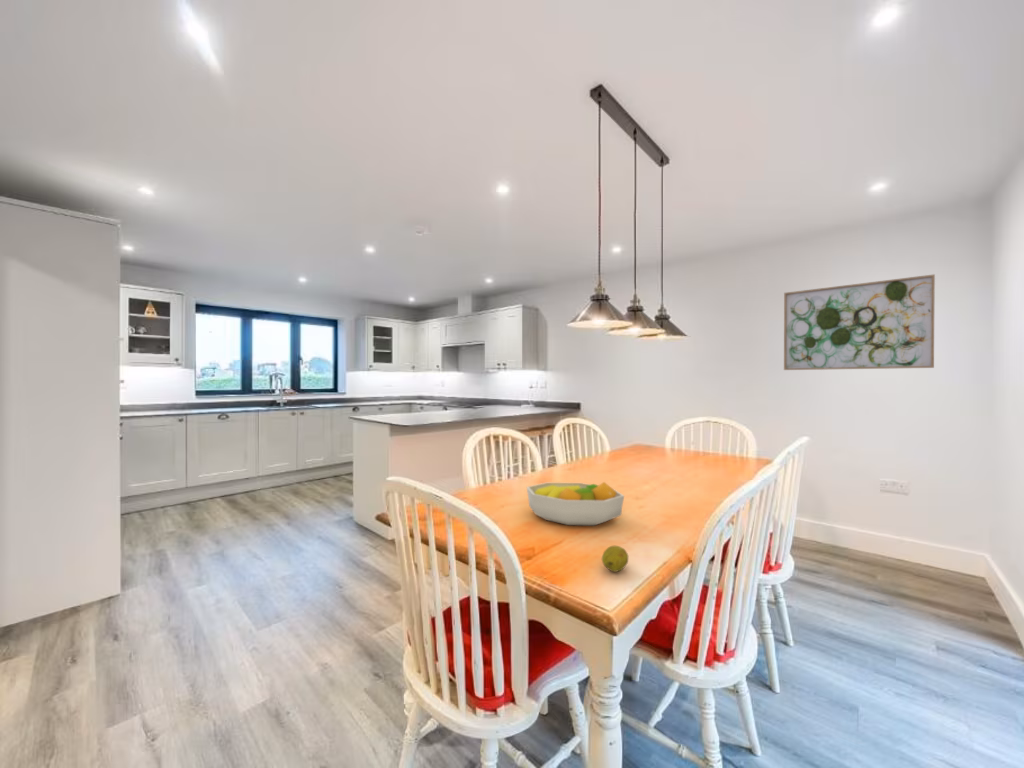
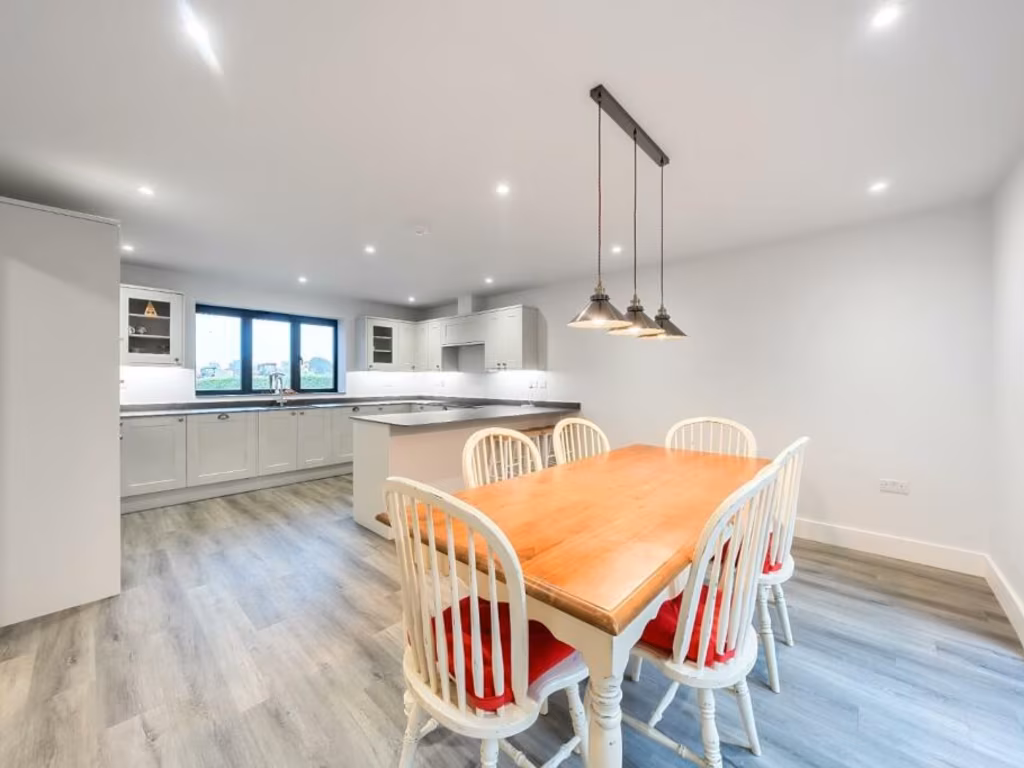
- wall art (852, 326)
- fruit (615, 558)
- fruit bowl (573, 498)
